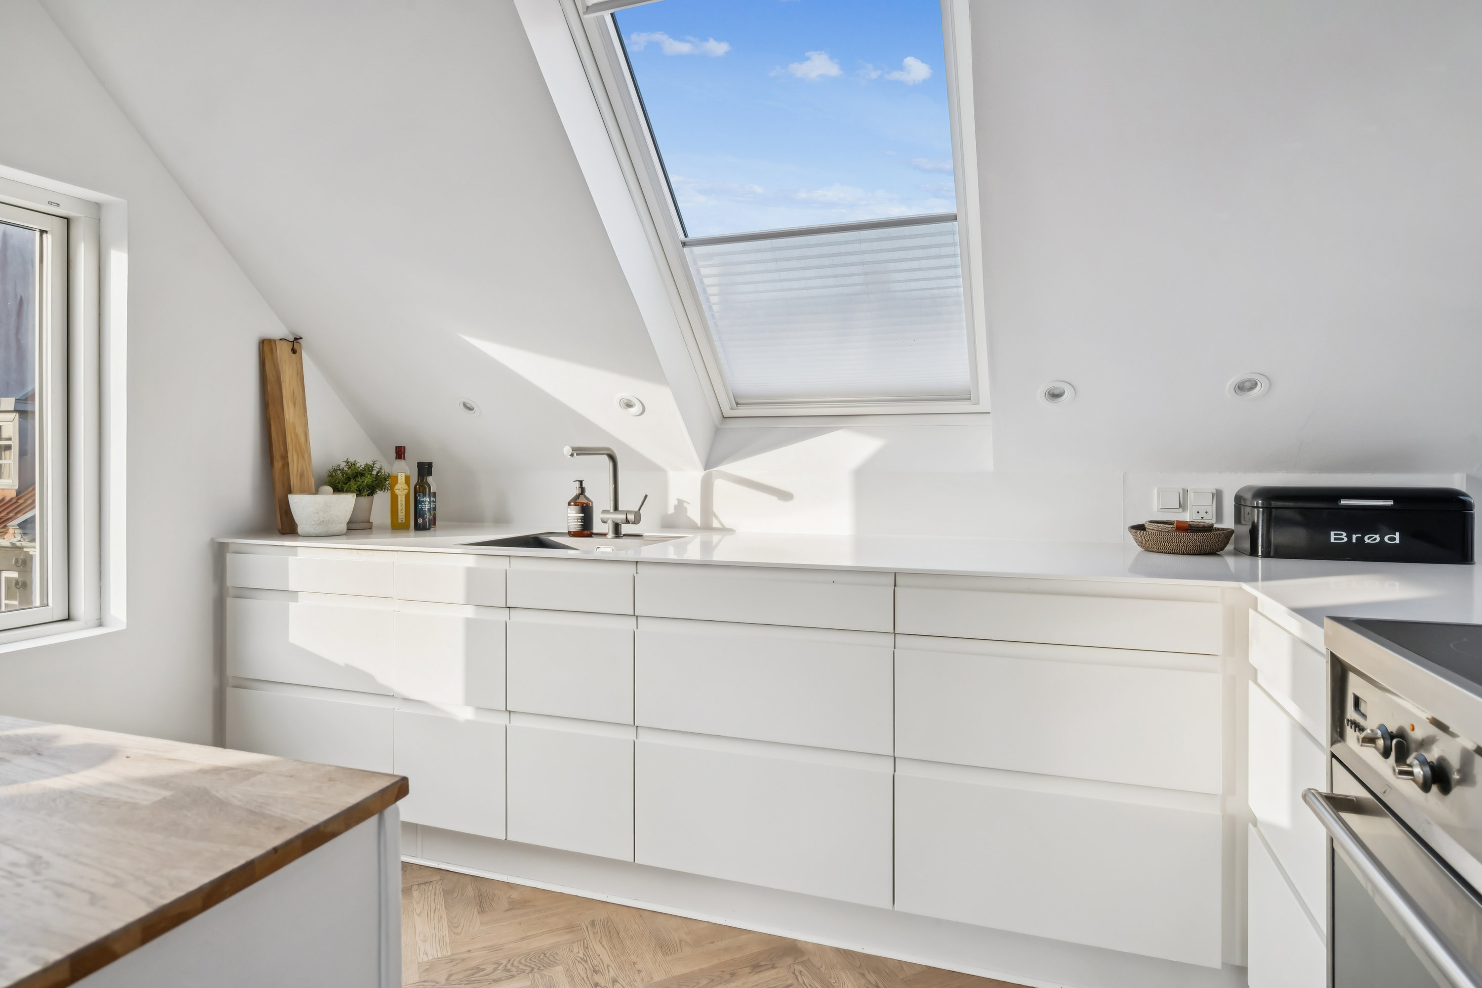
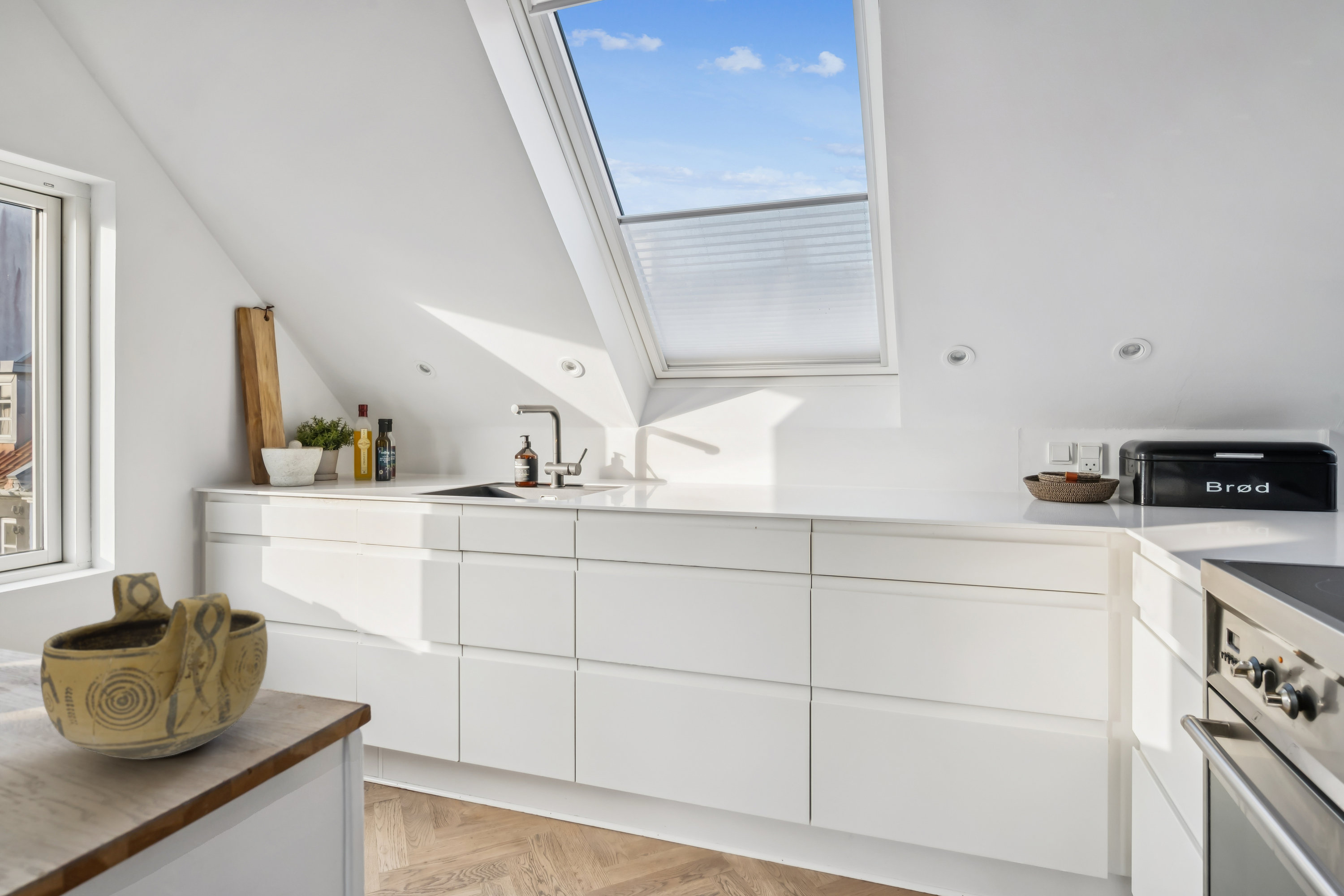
+ ceramic bowl (162, 664)
